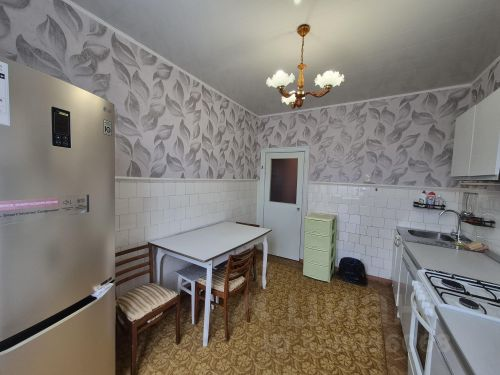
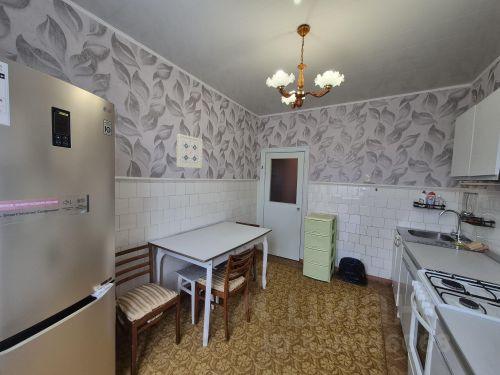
+ wall art (190, 152)
